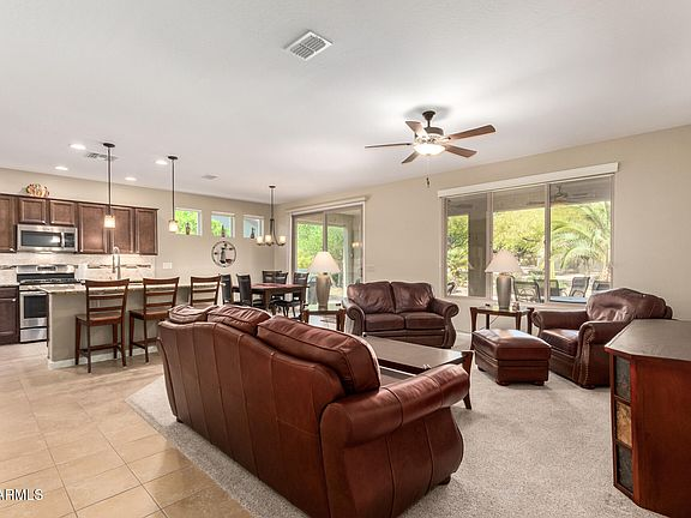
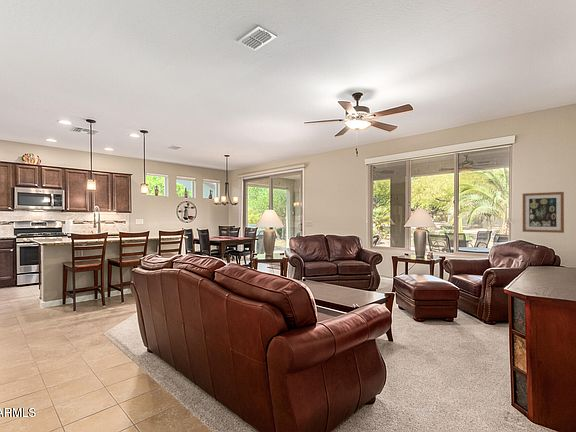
+ wall art (542, 212)
